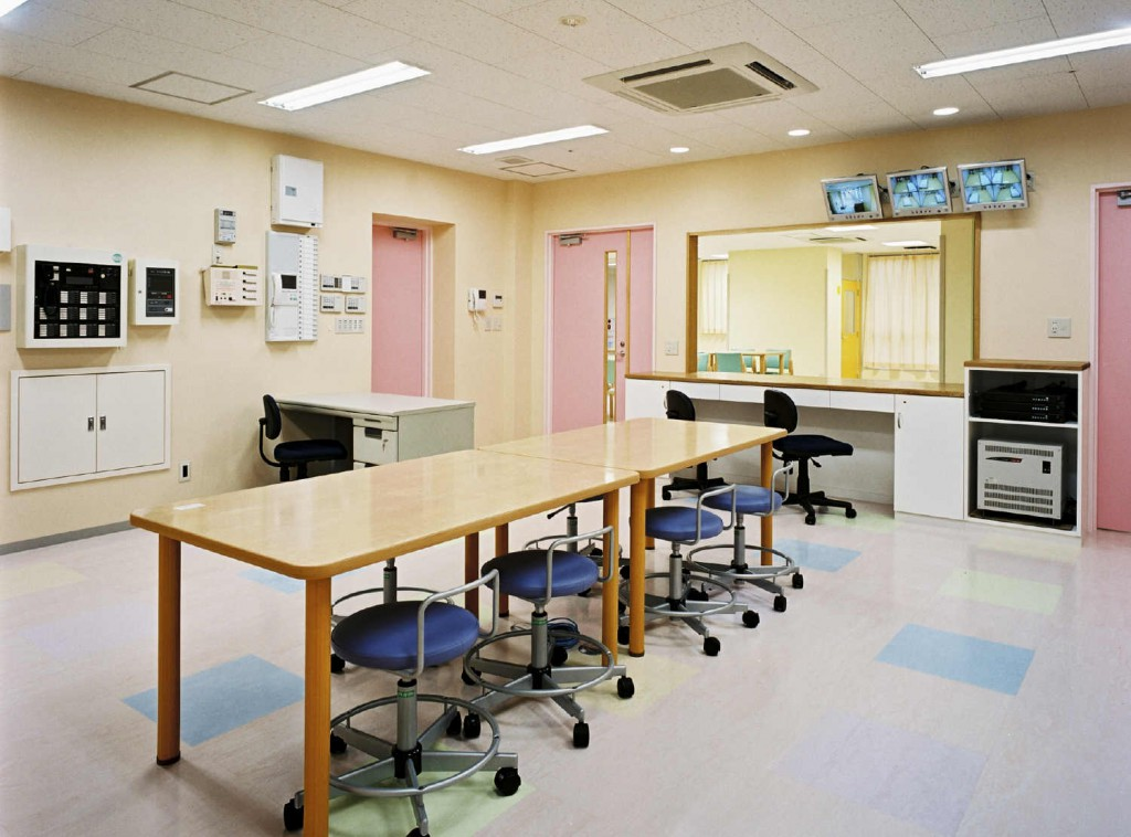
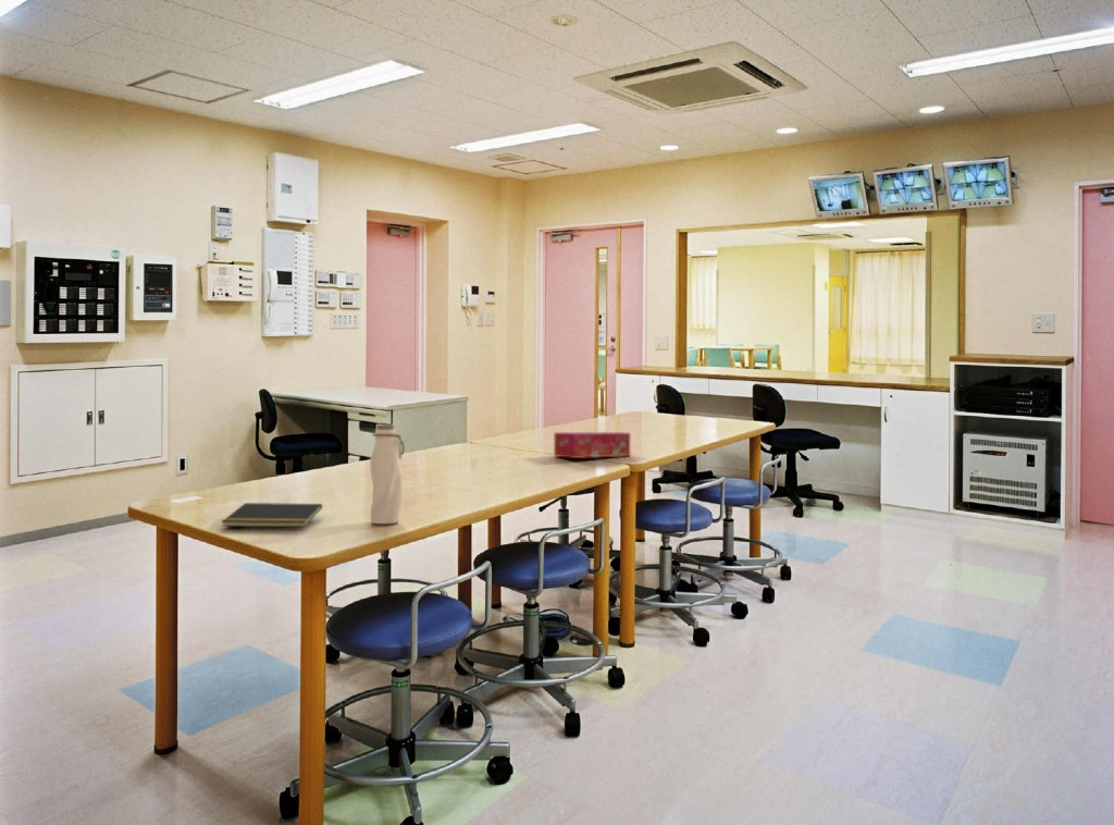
+ water bottle (386, 472)
+ tissue box (592, 444)
+ notepad (273, 514)
